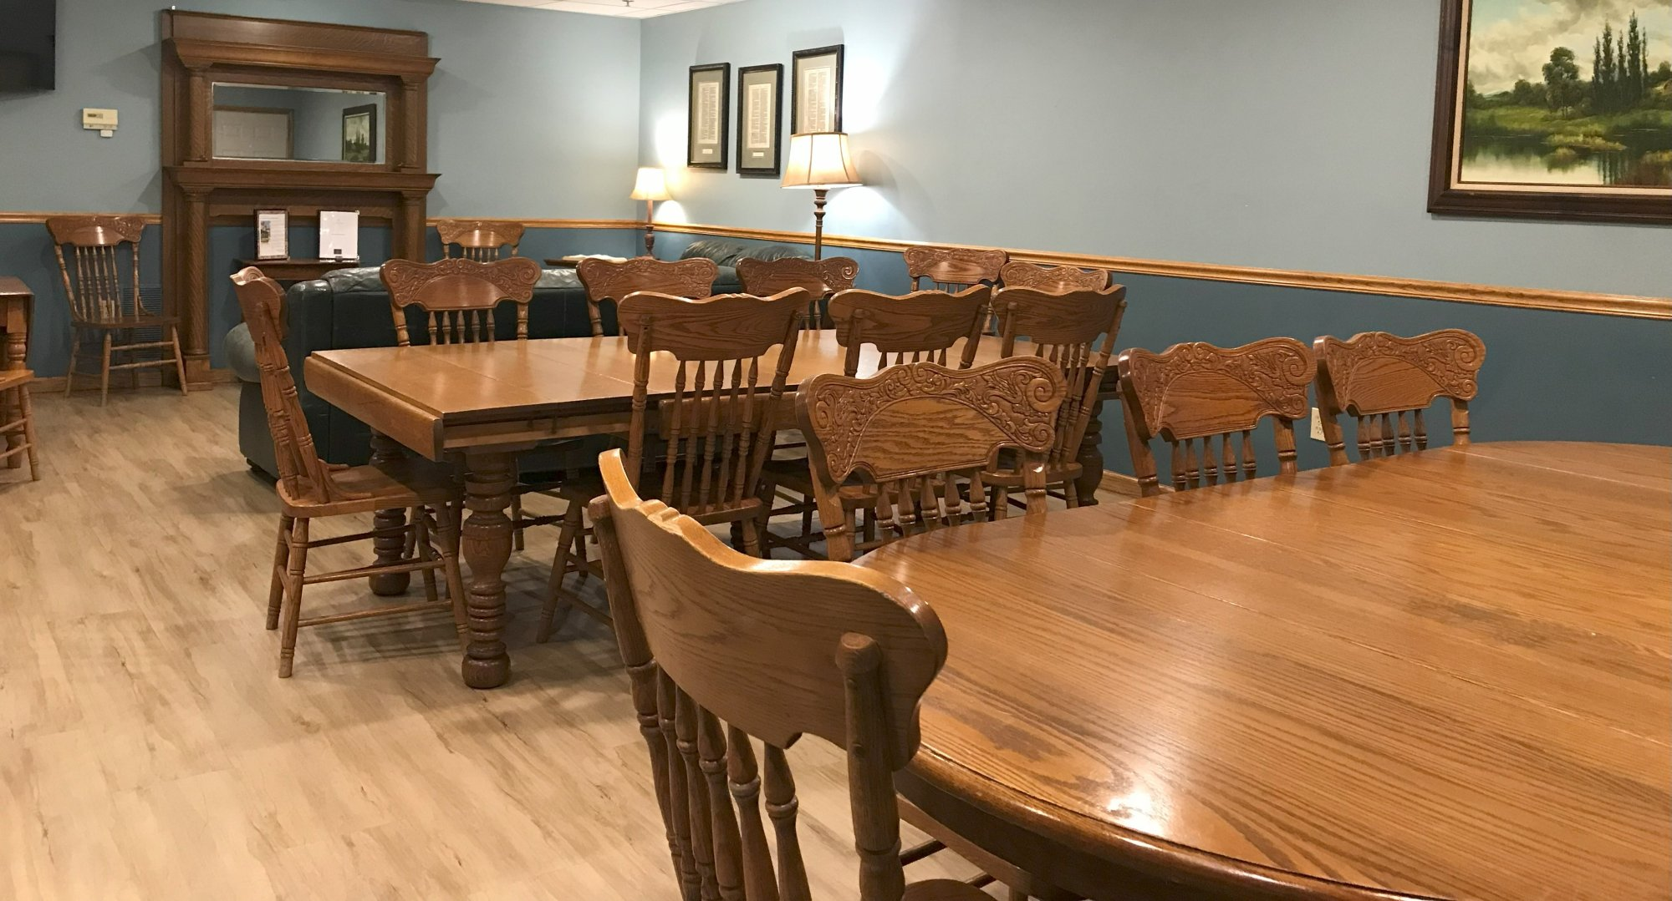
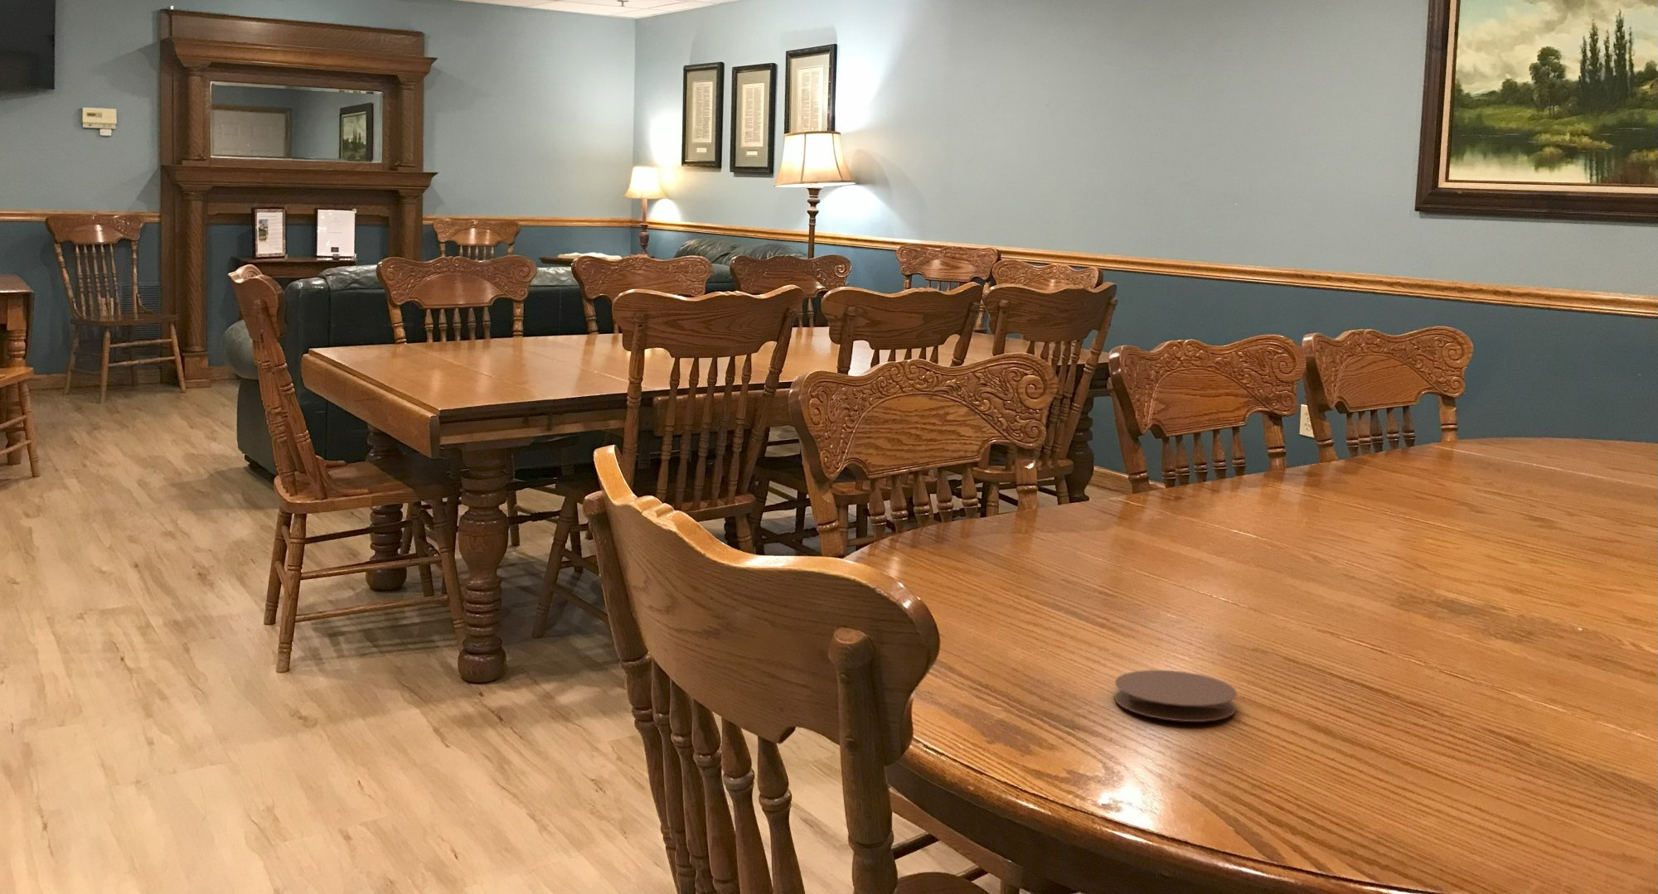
+ coaster (1175, 695)
